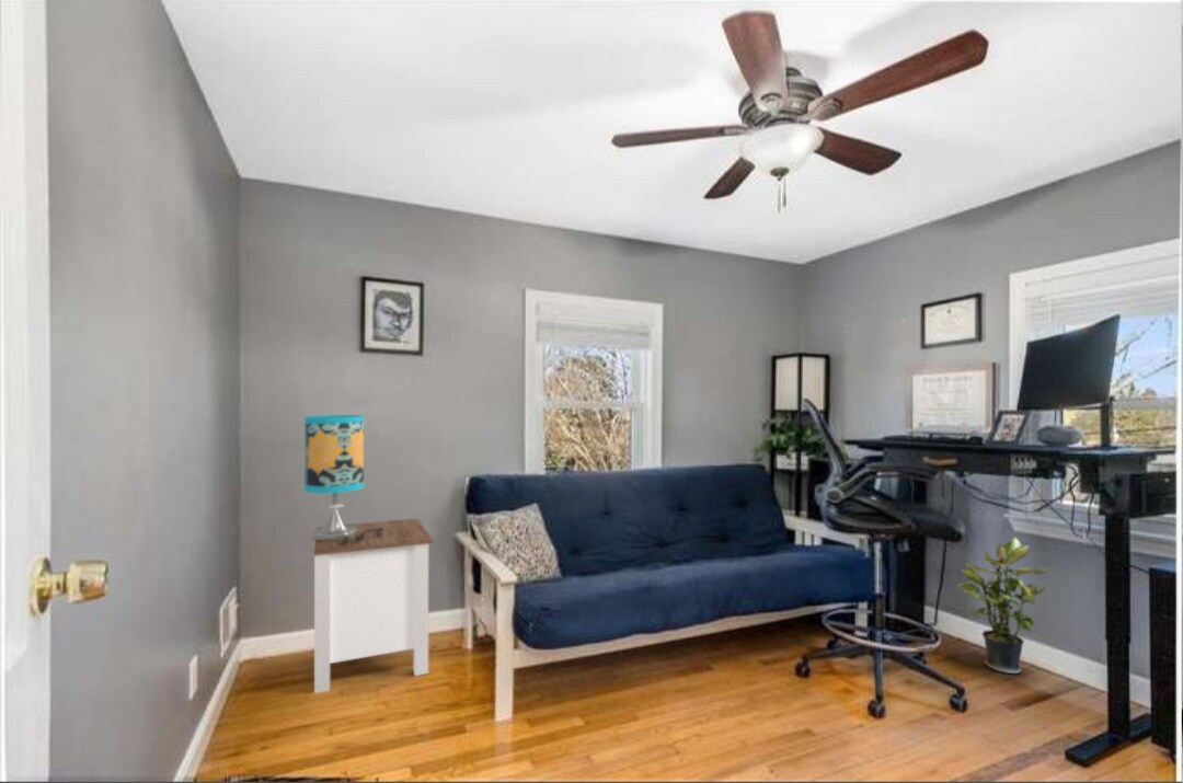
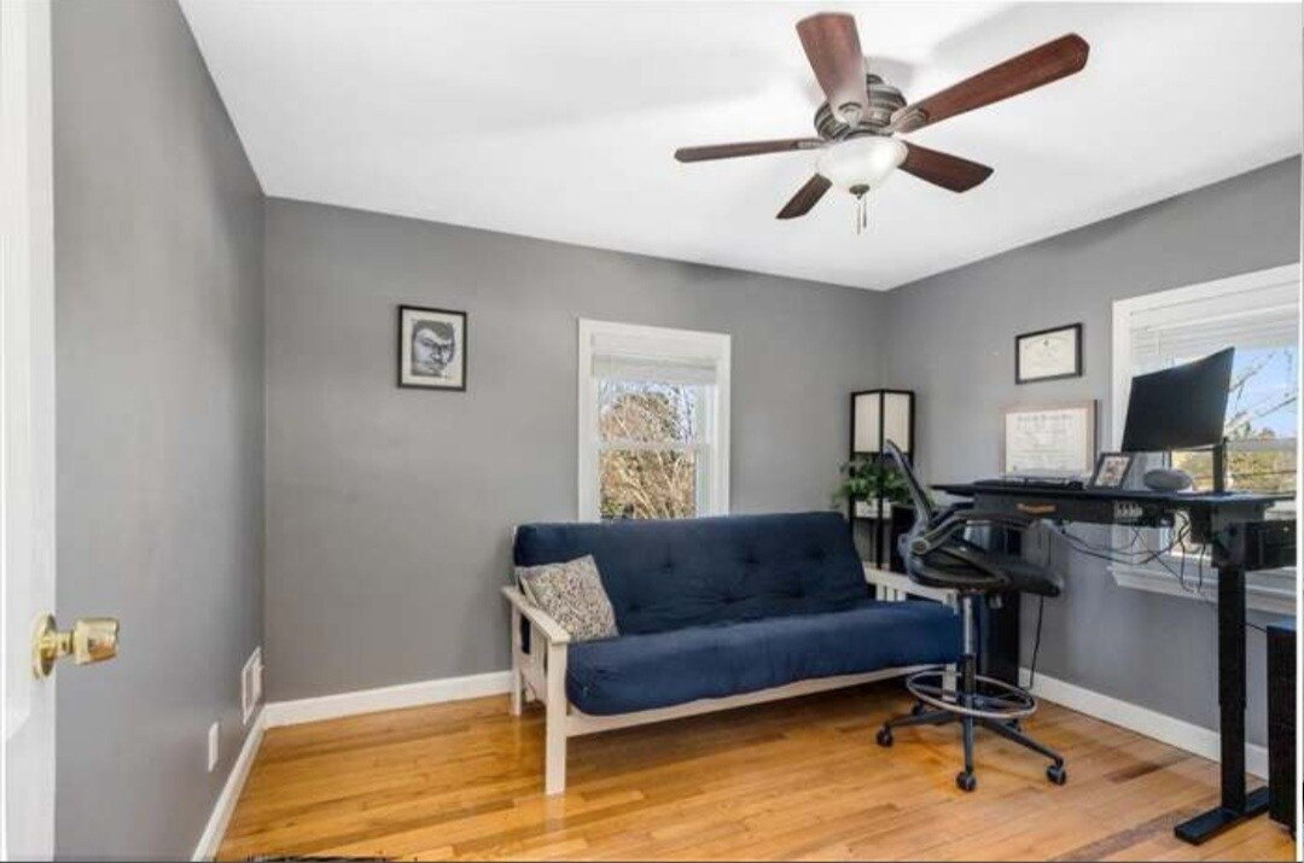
- potted plant (1001, 601)
- side table (371, 597)
- table lamp (346, 474)
